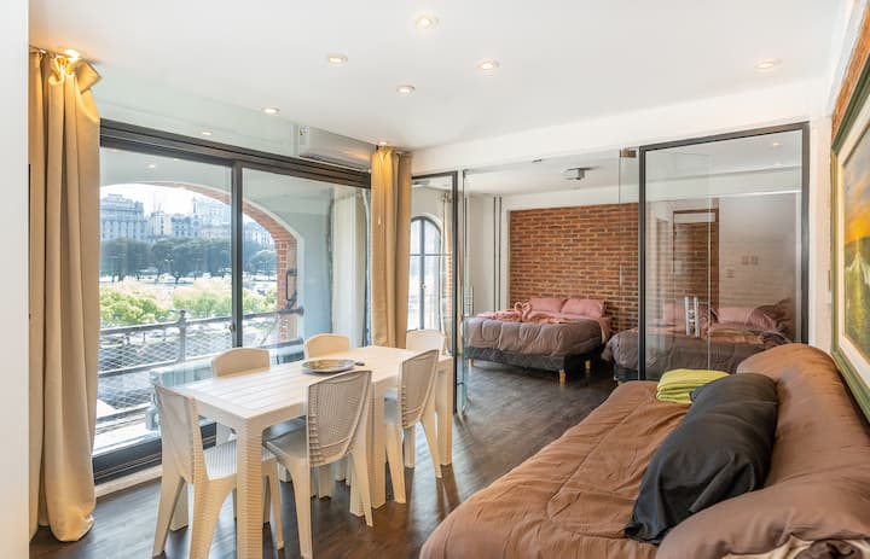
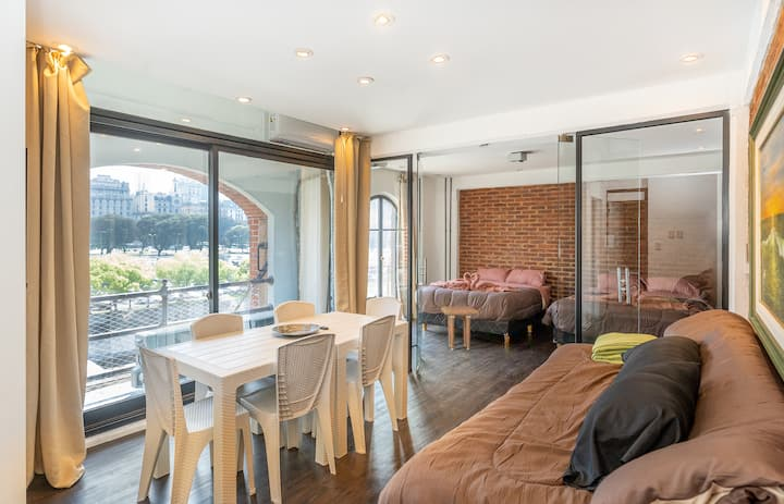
+ side table (453, 328)
